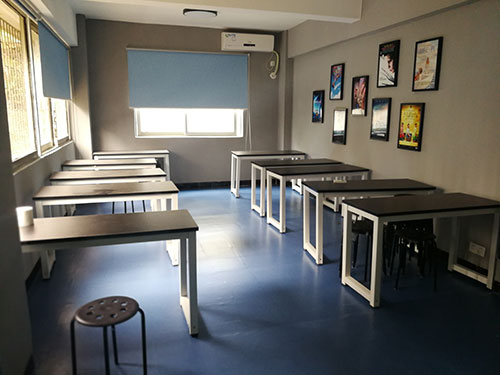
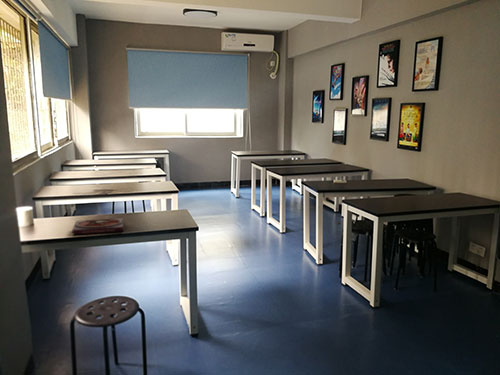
+ book (99, 224)
